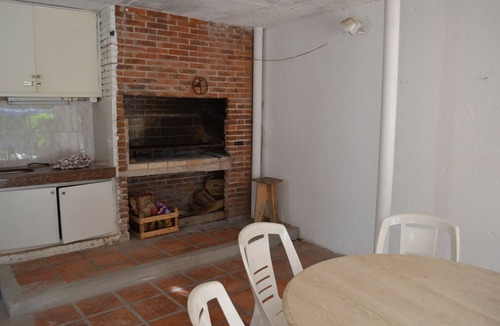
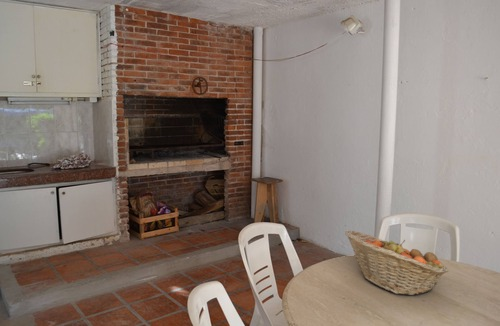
+ fruit basket (392, 257)
